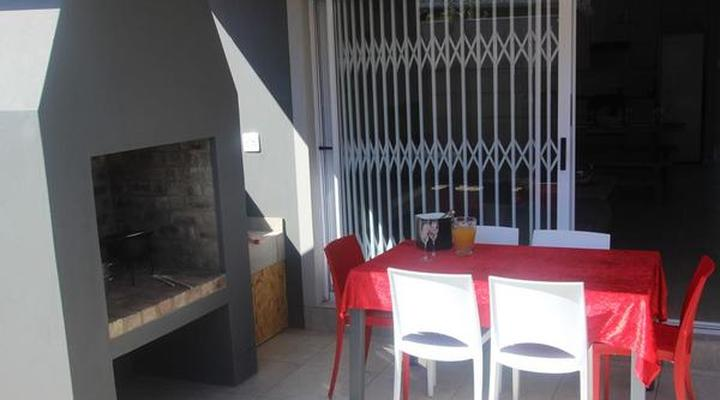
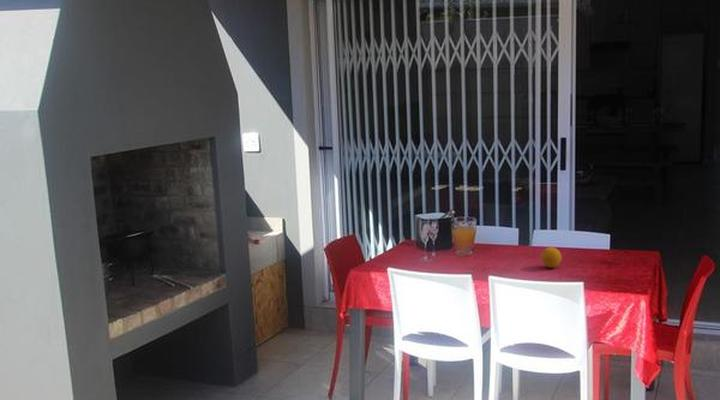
+ fruit (551, 257)
